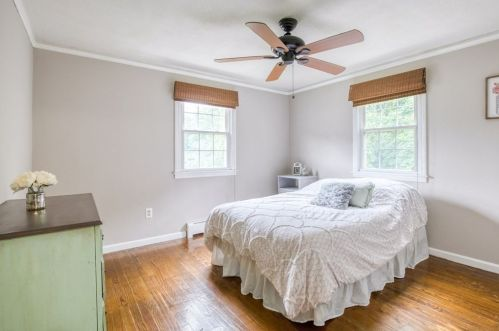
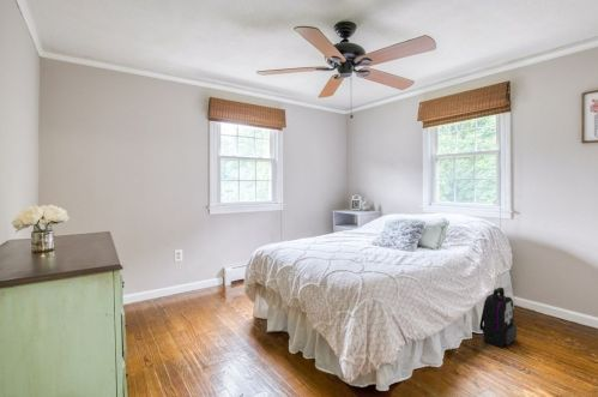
+ backpack (497, 313)
